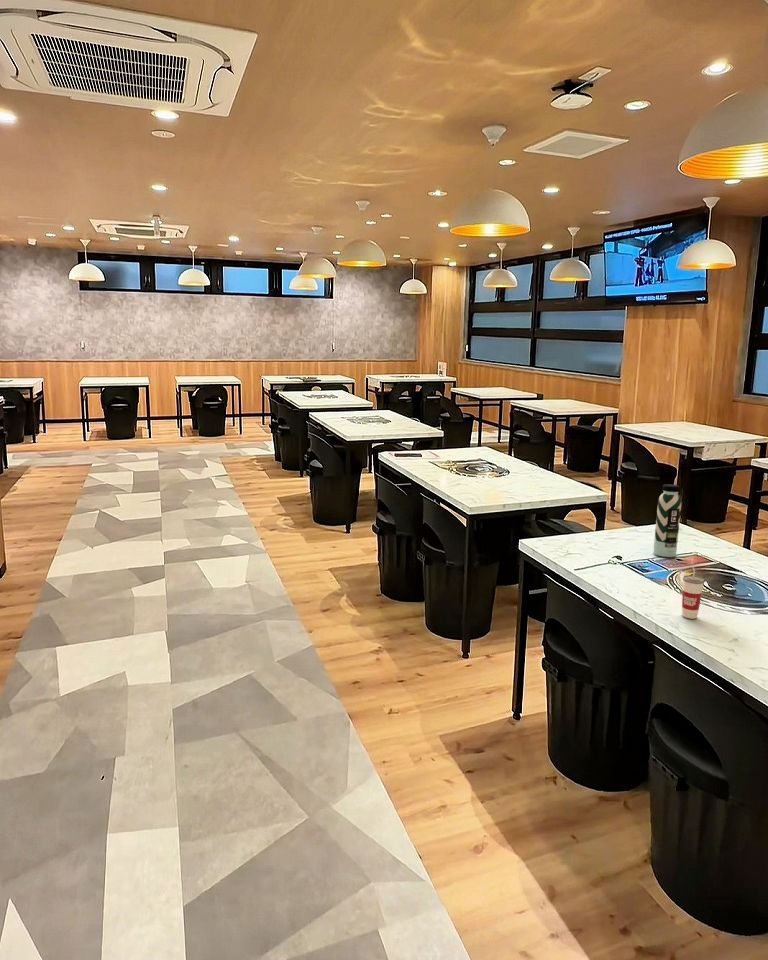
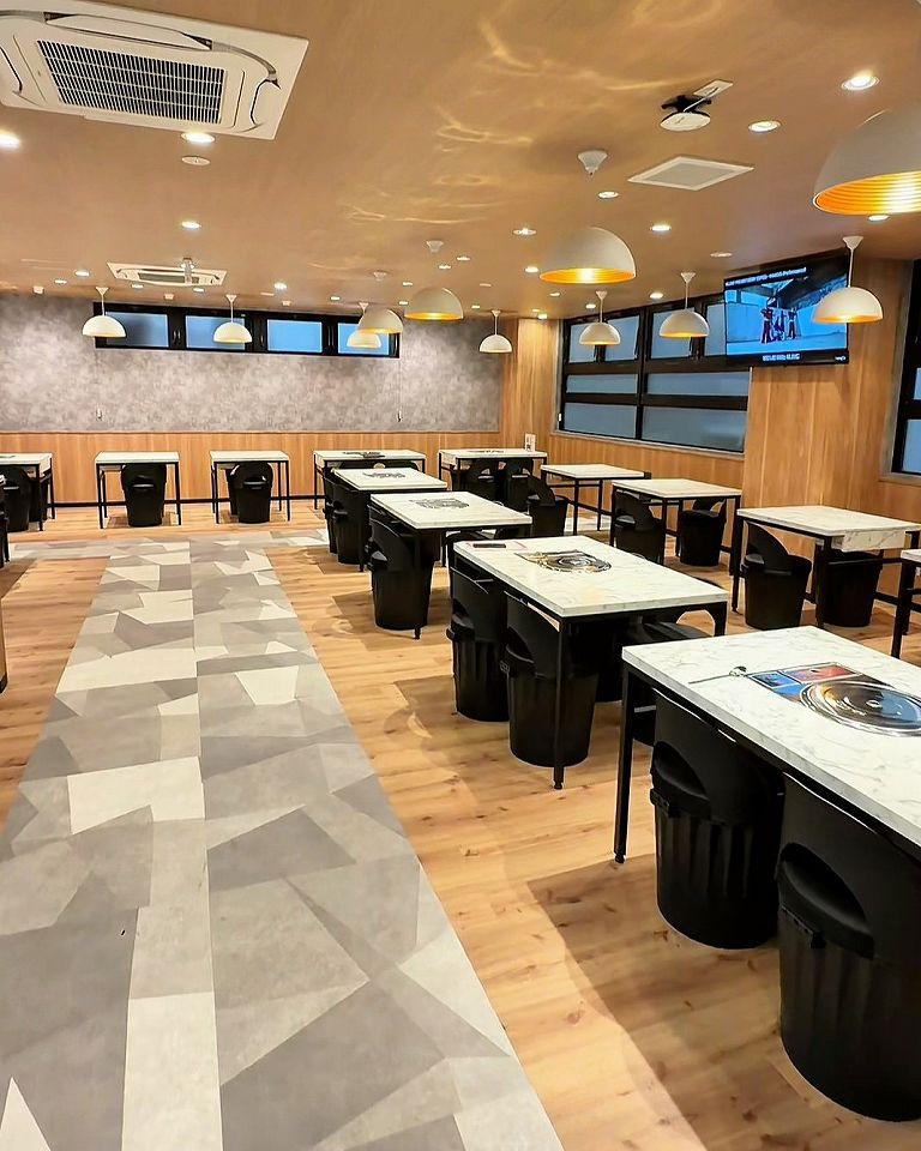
- cup (692, 590)
- water bottle (667, 520)
